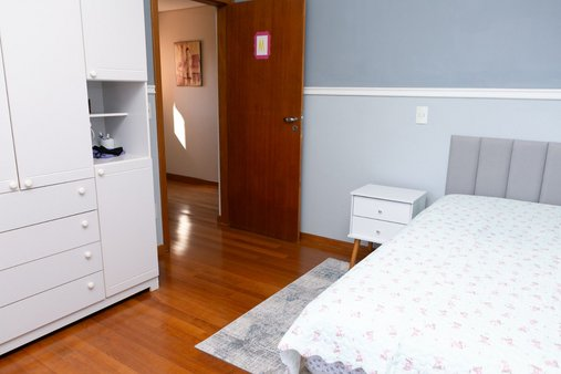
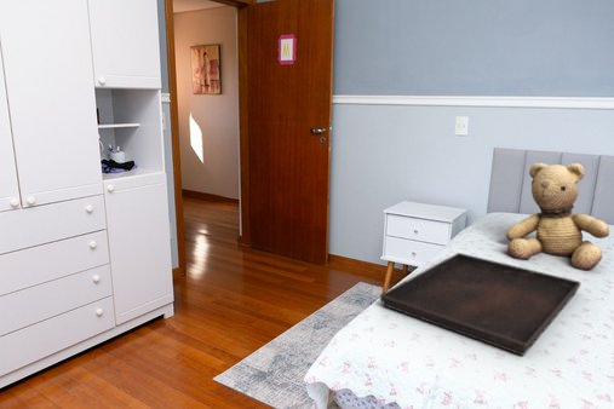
+ serving tray (483, 293)
+ teddy bear (557, 211)
